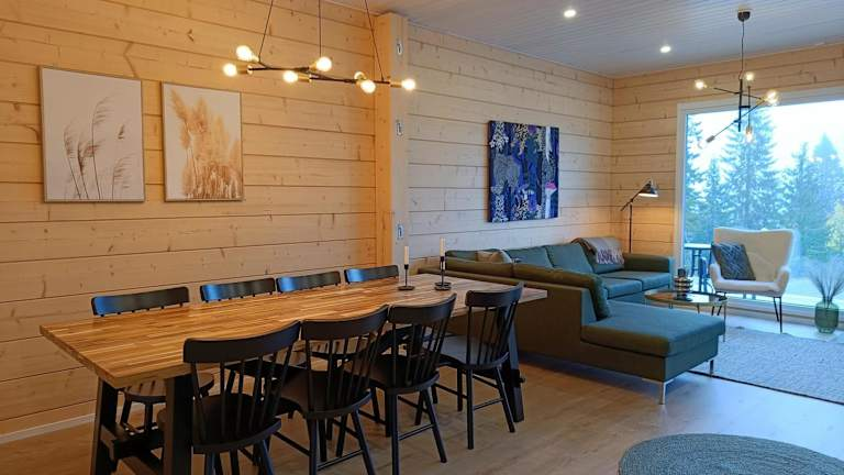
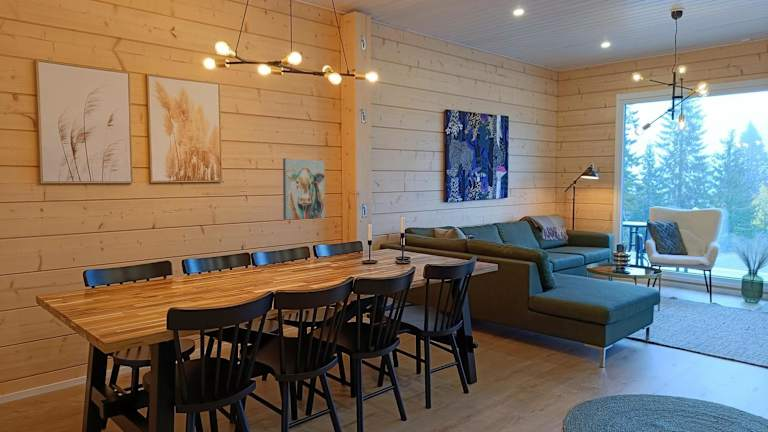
+ wall art (304, 189)
